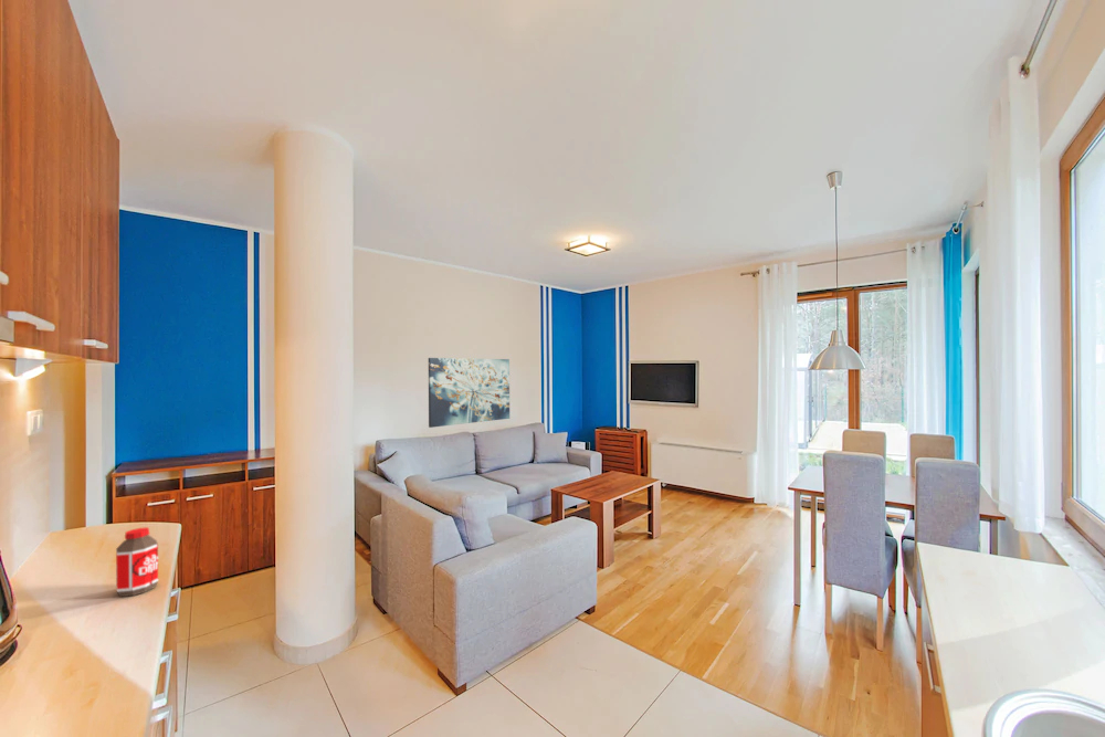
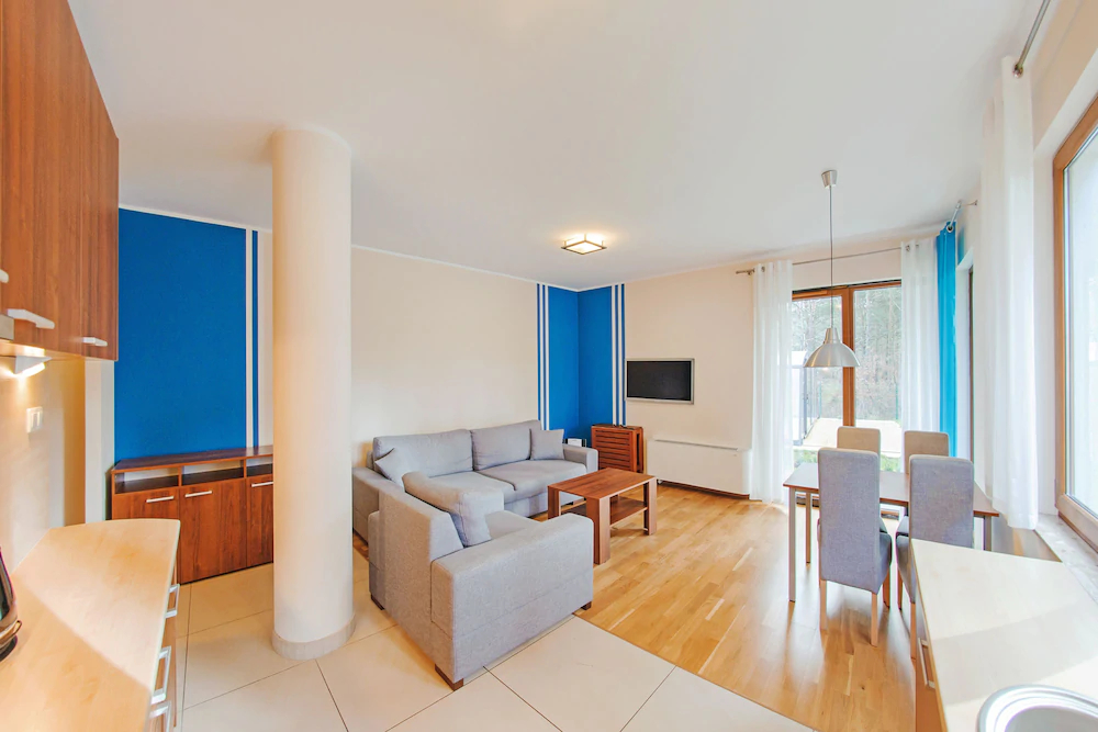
- wall art (472, 390)
- bottle (137, 559)
